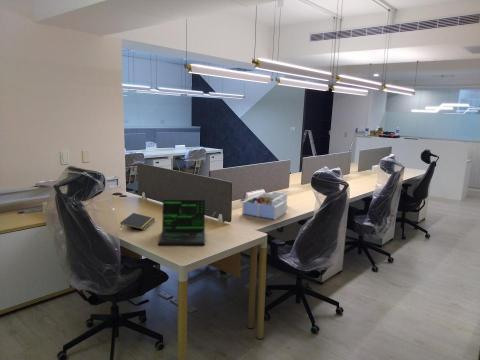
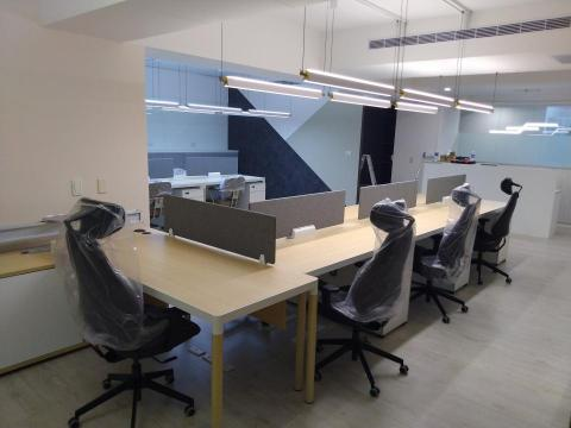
- notepad (138, 221)
- desk organizer (270, 203)
- laptop (188, 221)
